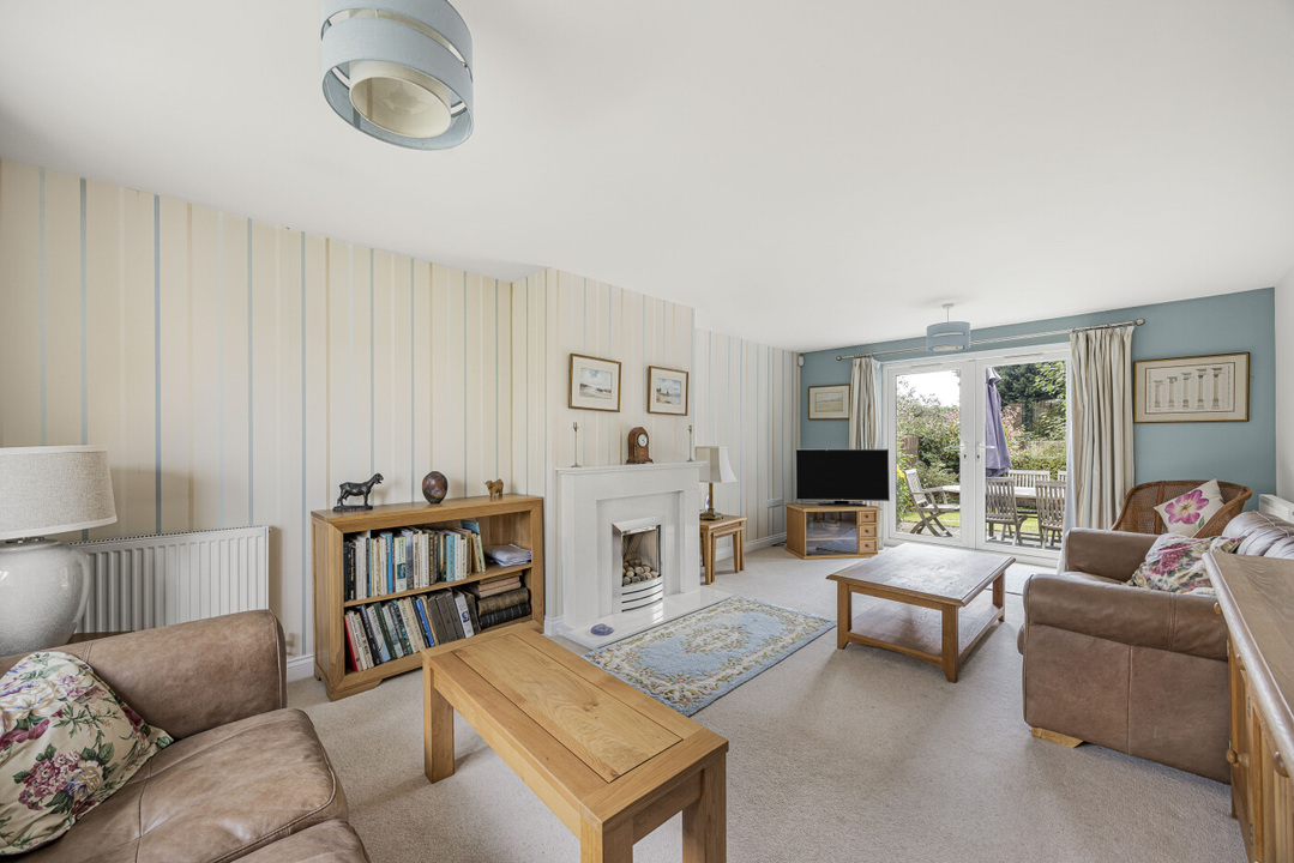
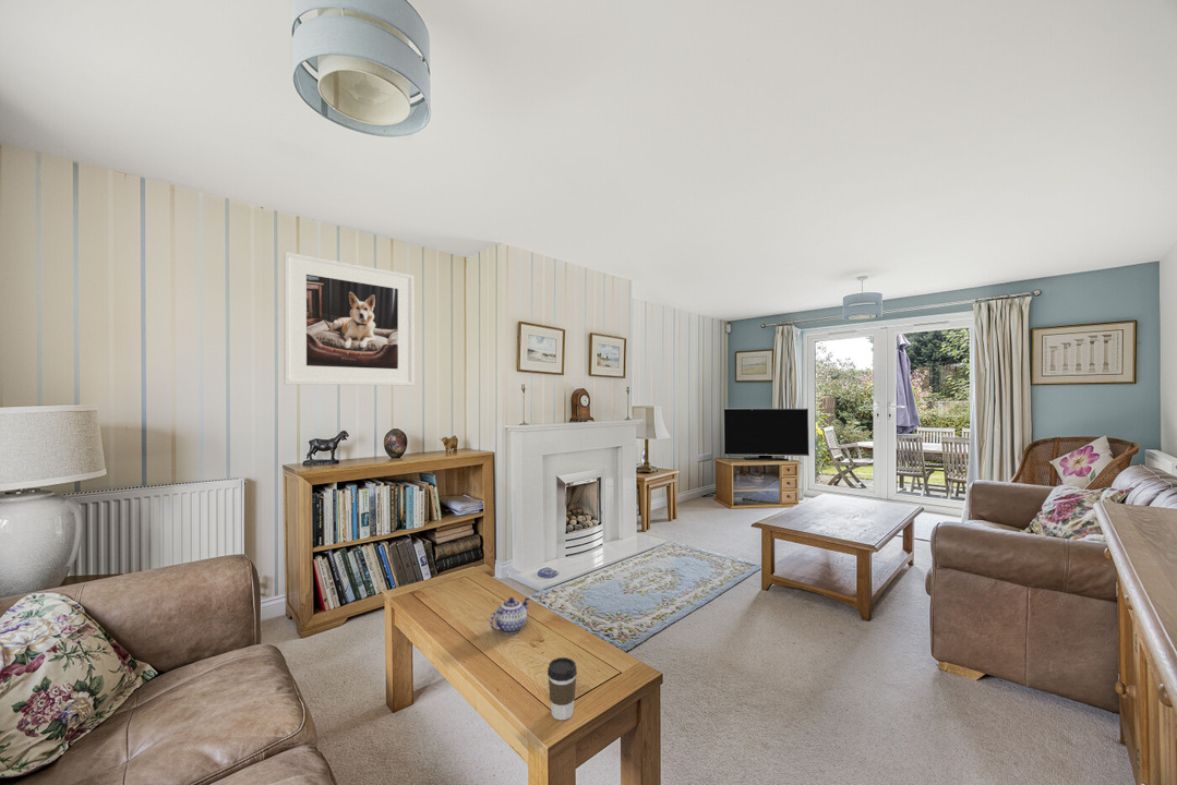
+ coffee cup (562, 688)
+ teapot (511, 613)
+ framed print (355, 324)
